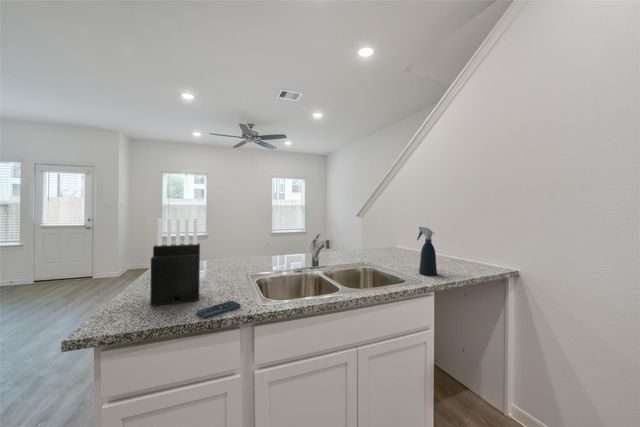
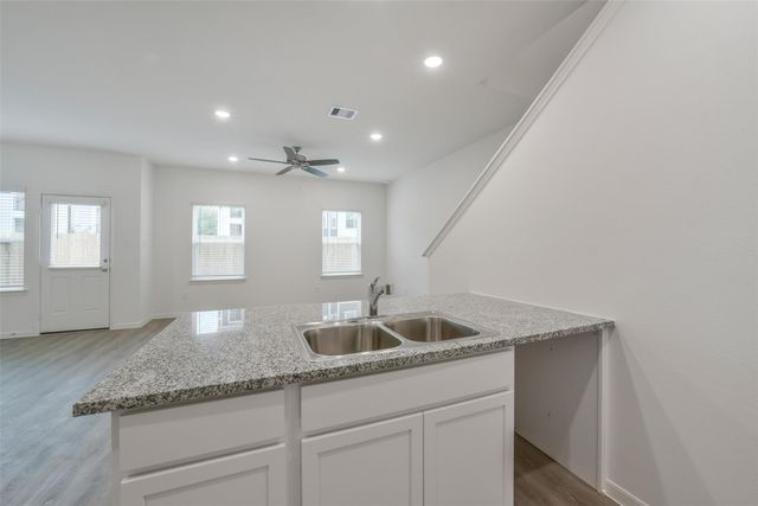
- spray bottle (426, 250)
- knife block (176, 259)
- smartphone (219, 308)
